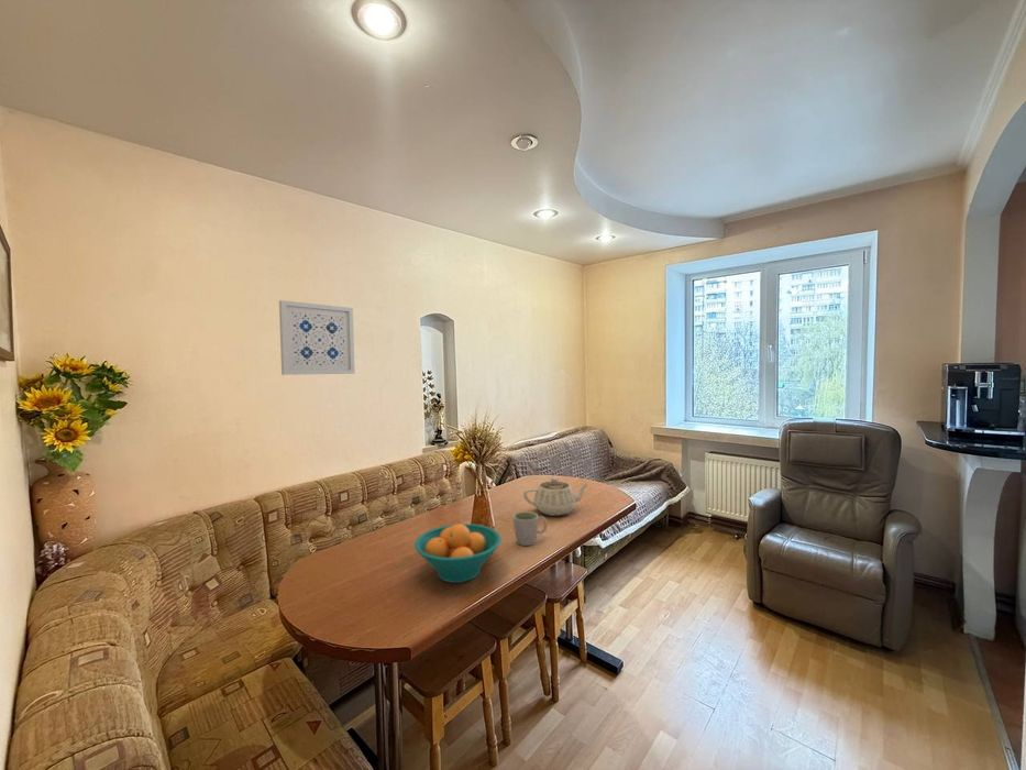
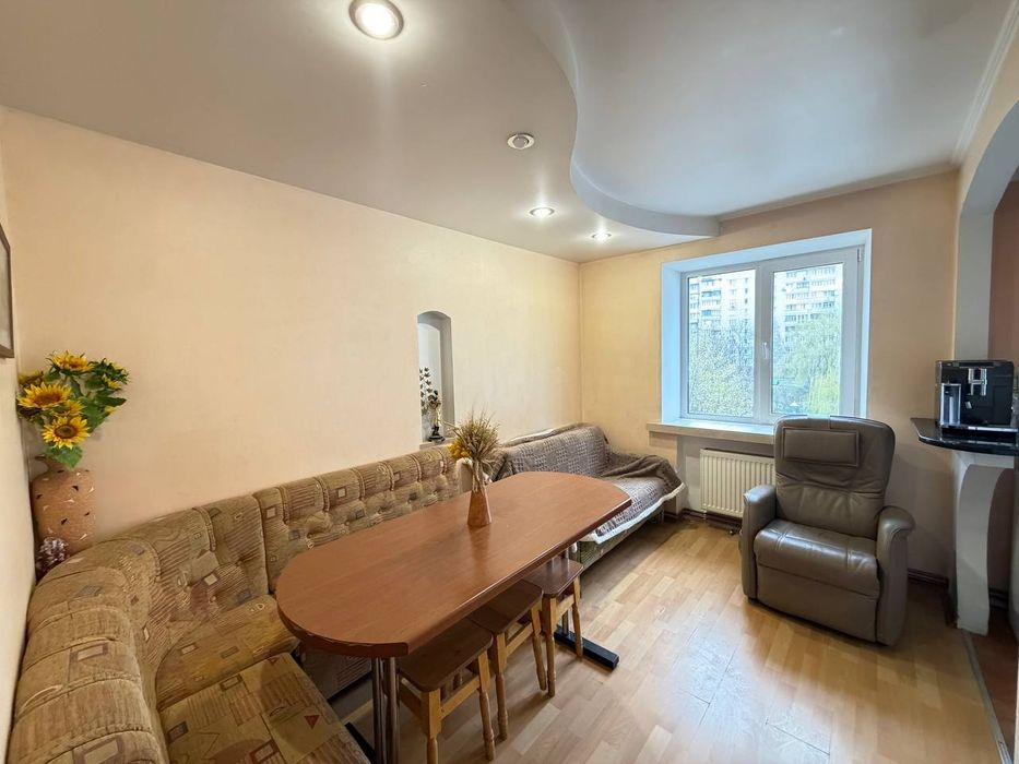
- teapot (556, 494)
- fruit bowl (459, 548)
- mug (530, 528)
- wall art (319, 339)
